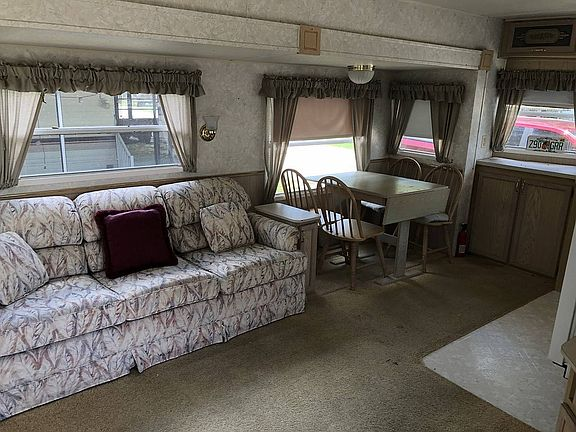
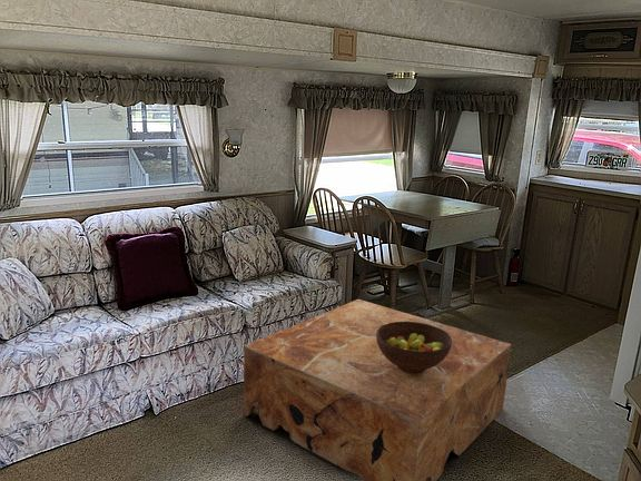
+ coffee table (378, 379)
+ fruit bowl (412, 351)
